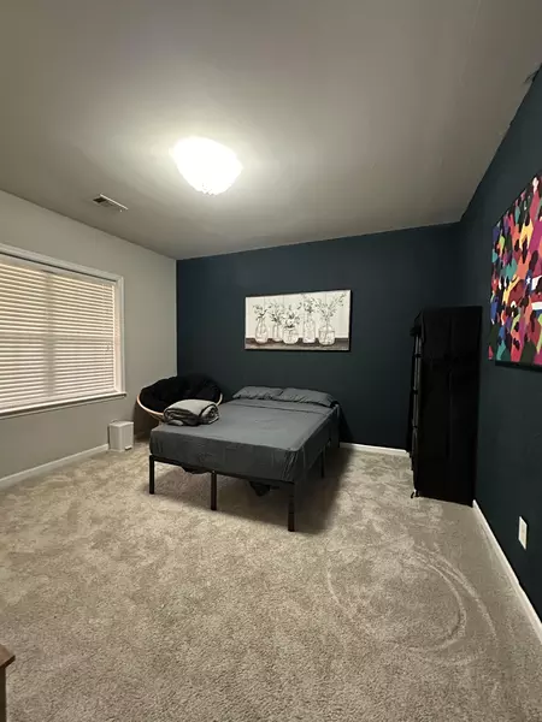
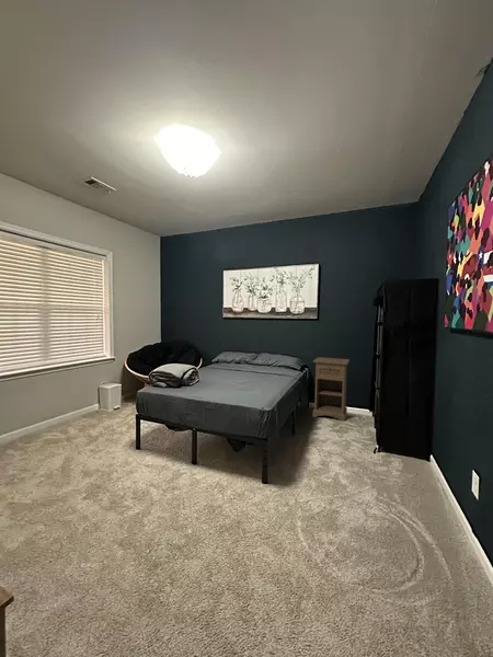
+ nightstand (331, 388)
